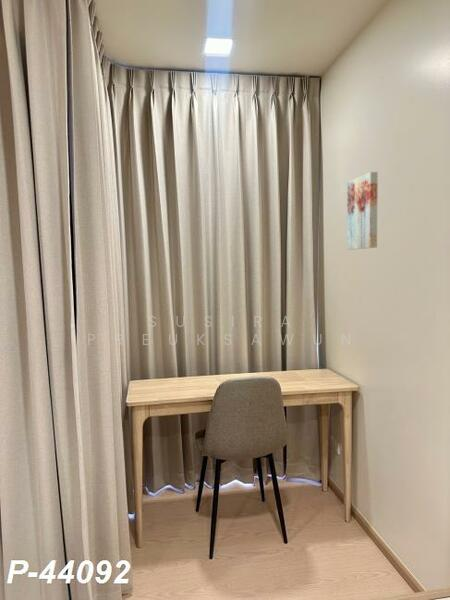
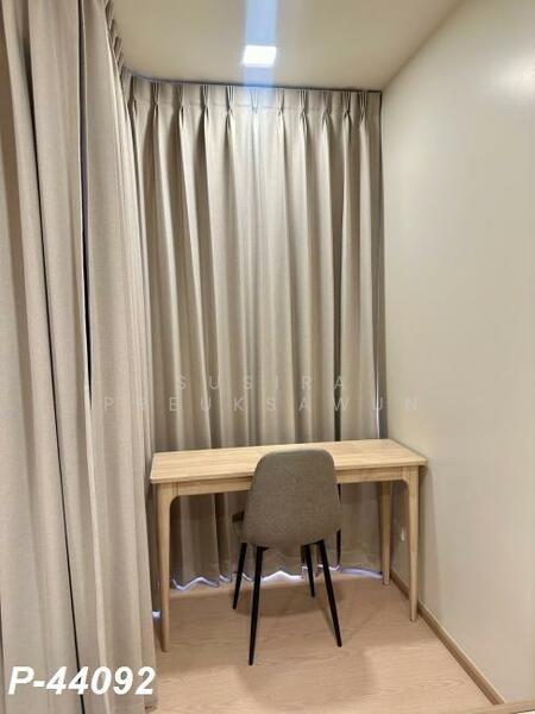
- wall art (361, 213)
